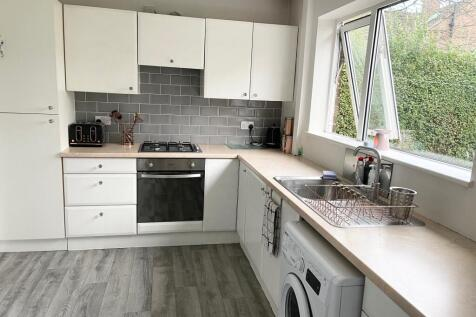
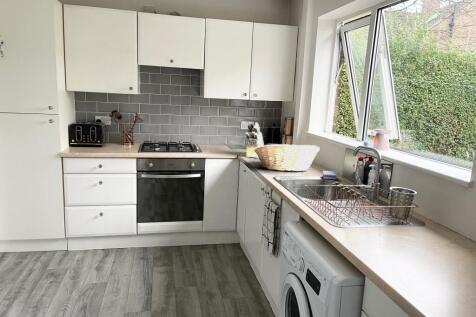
+ fruit basket (286, 155)
+ knife block (255, 139)
